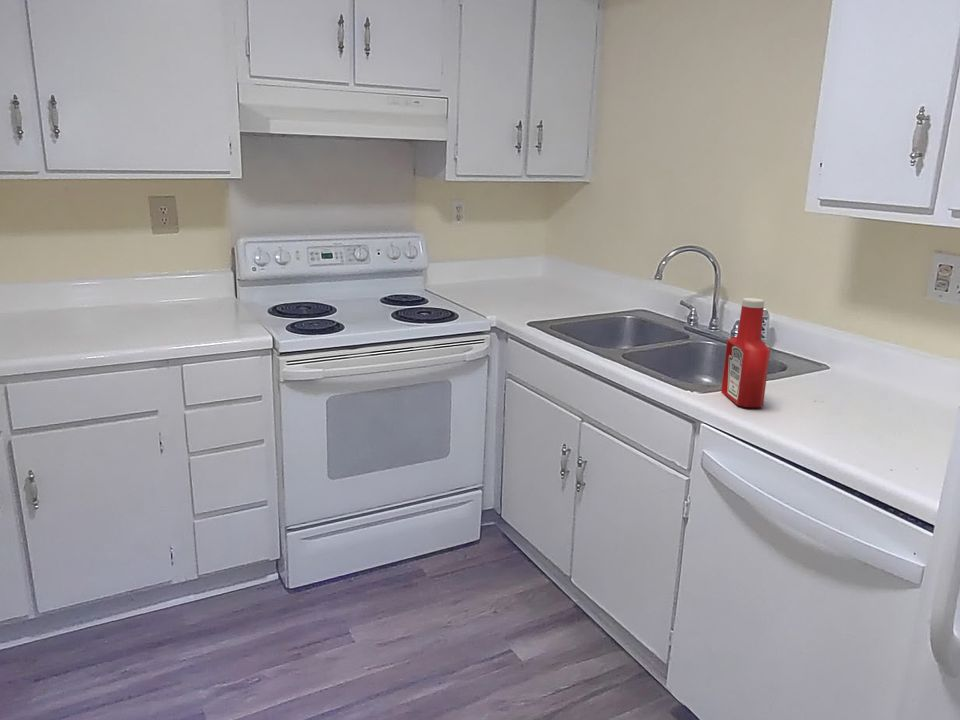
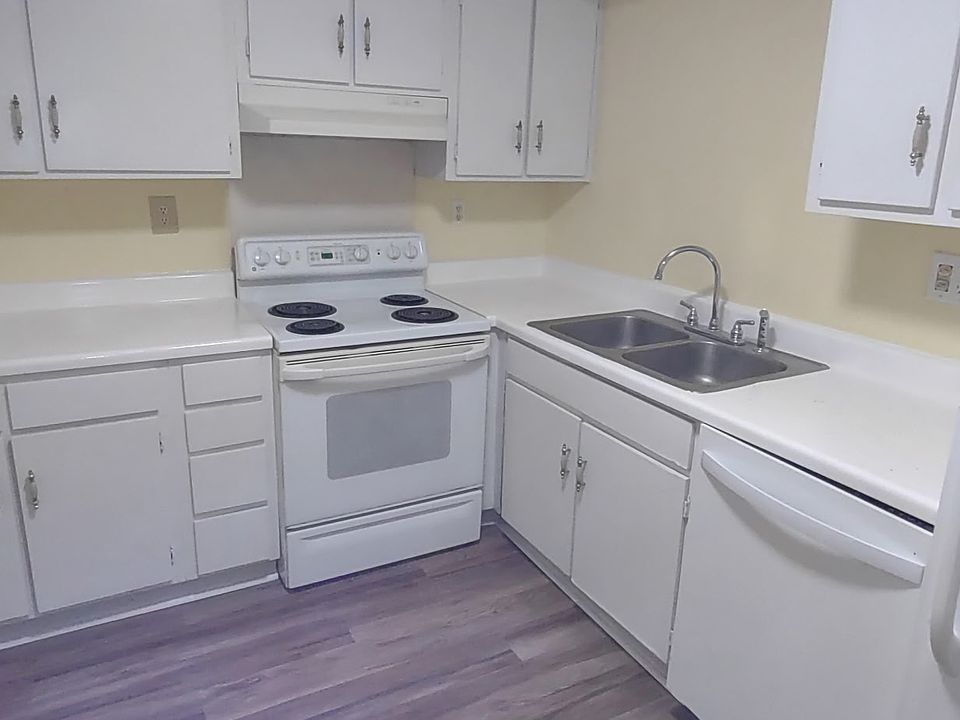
- soap bottle (747, 350)
